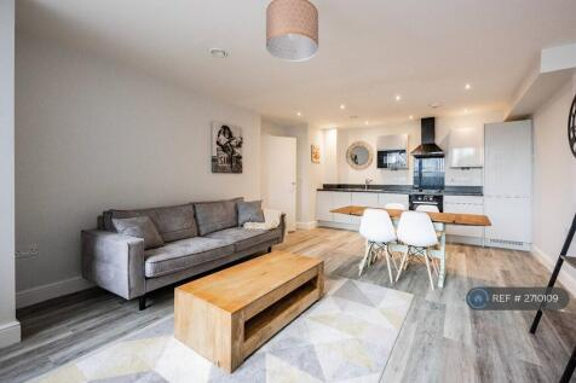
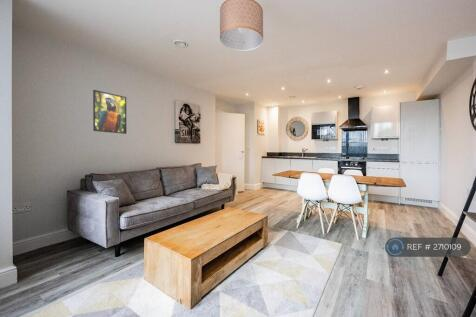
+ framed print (110, 113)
